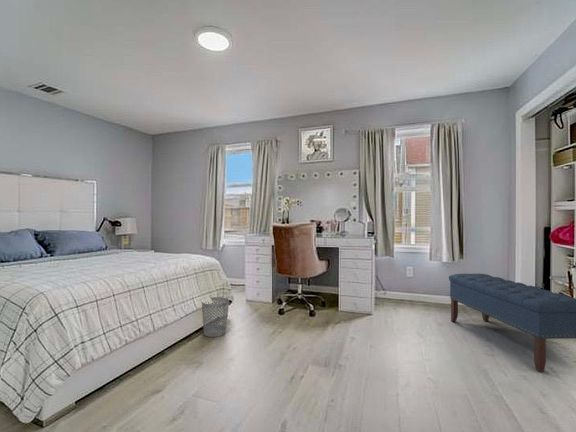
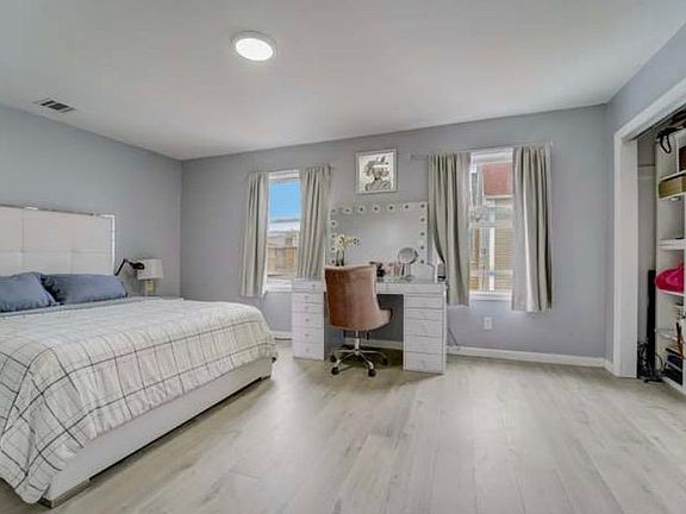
- bench (507, 312)
- wastebasket (214, 316)
